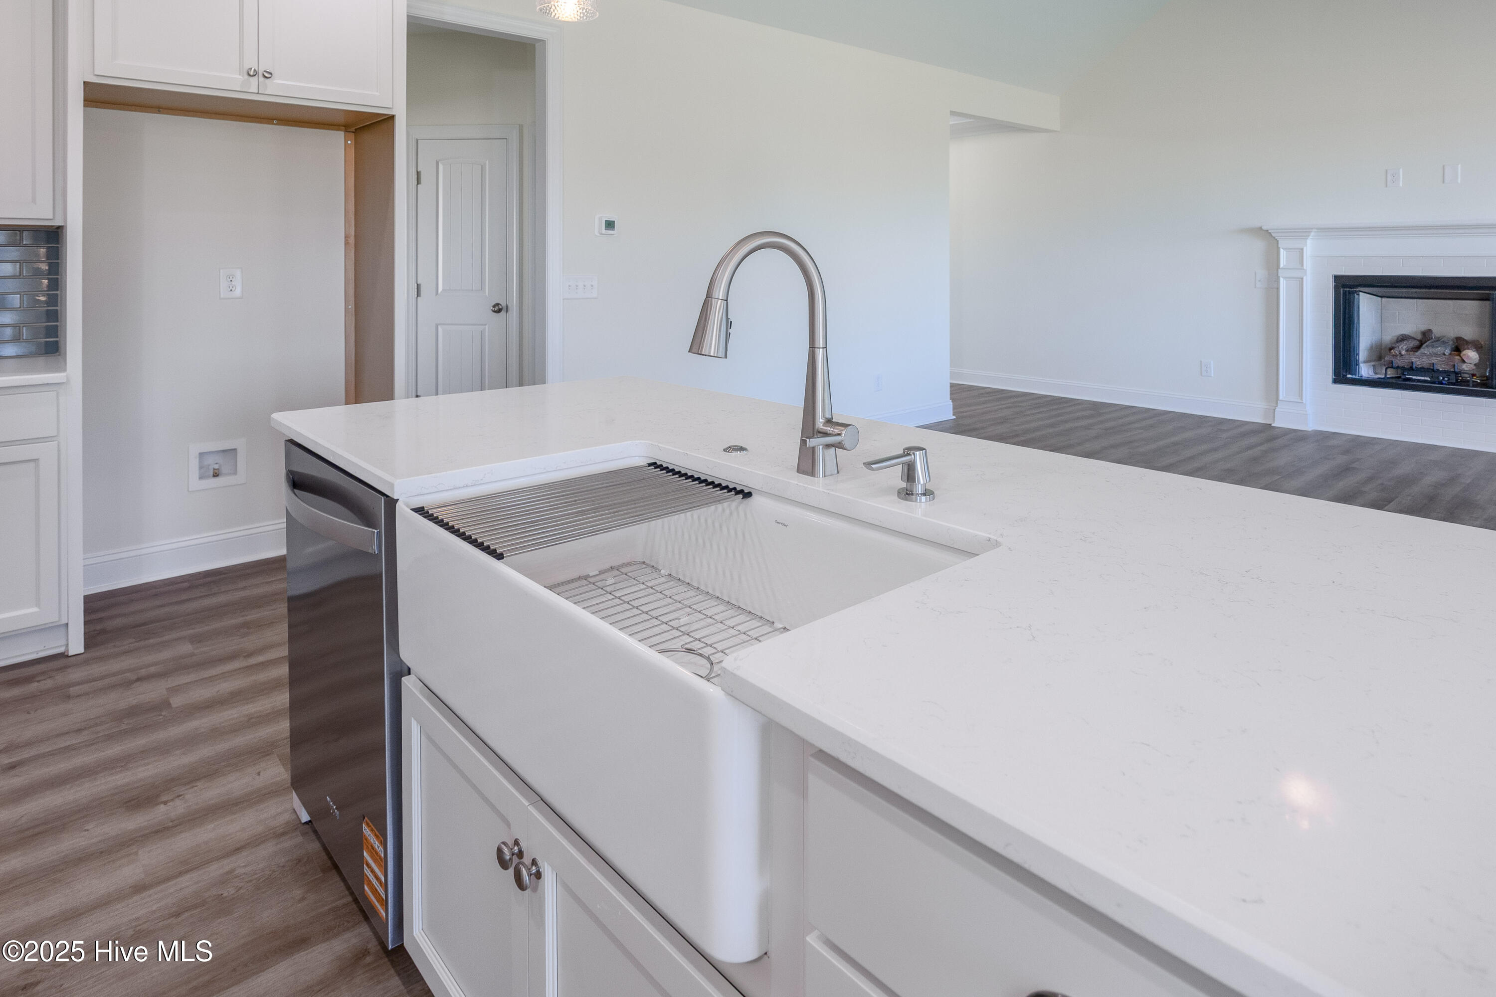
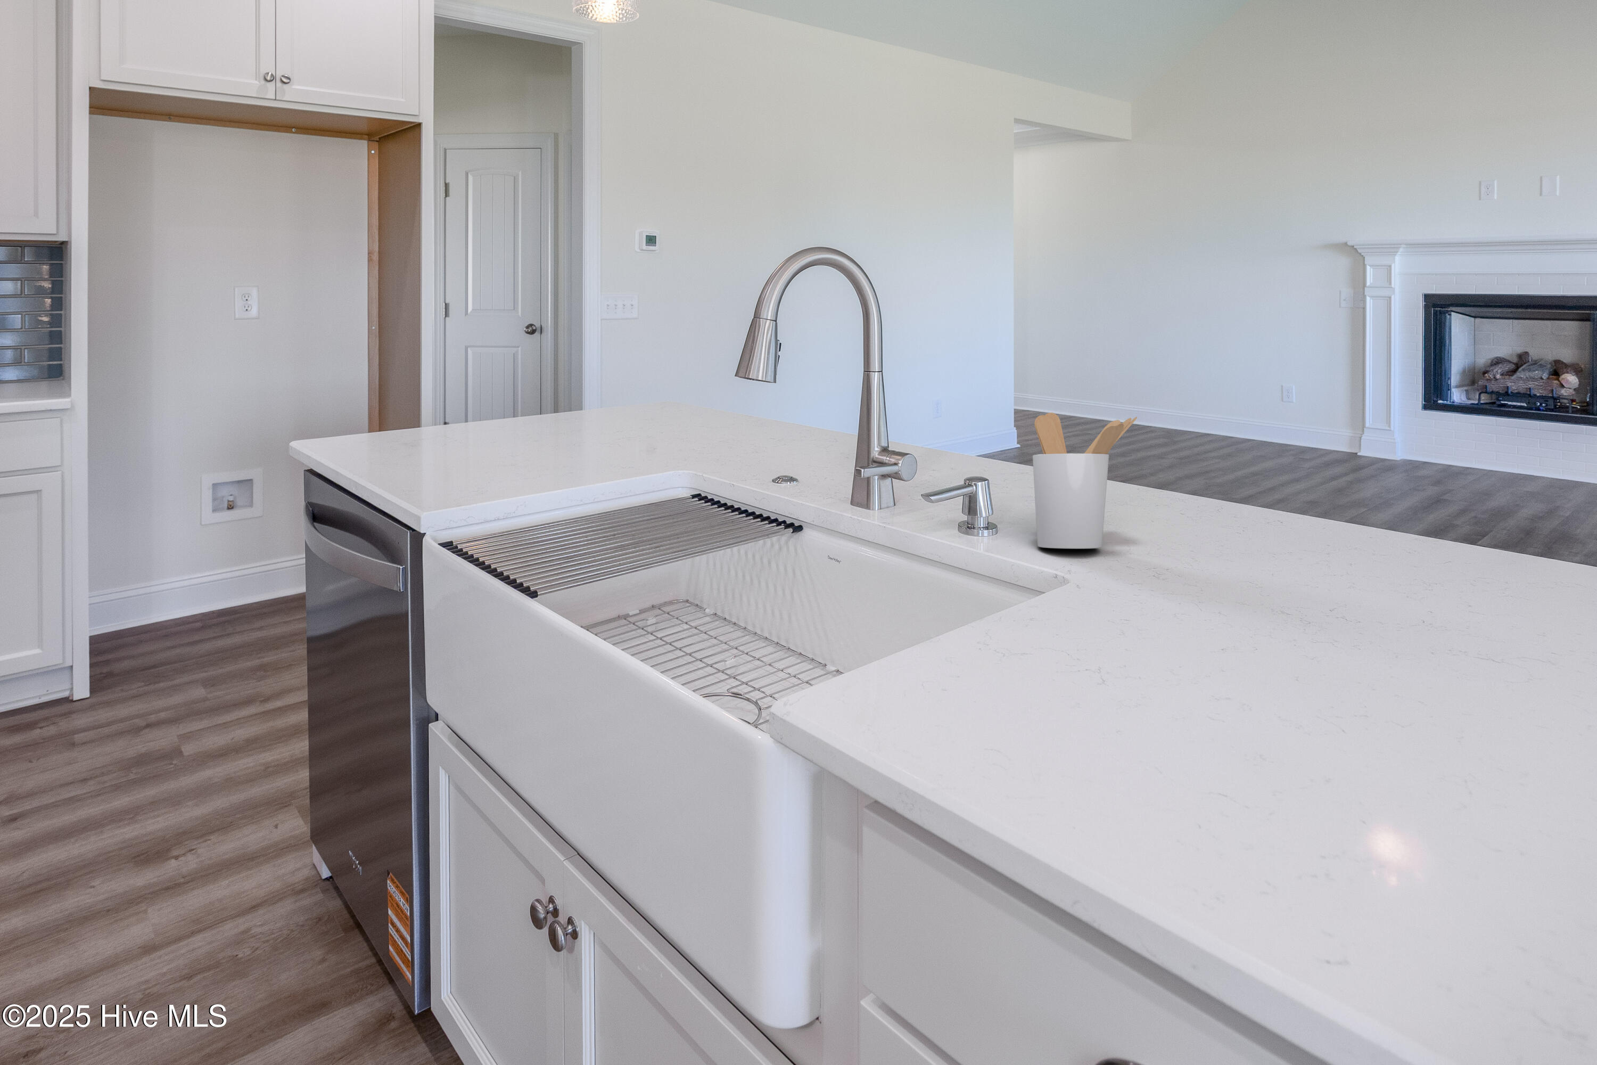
+ utensil holder (1085, 478)
